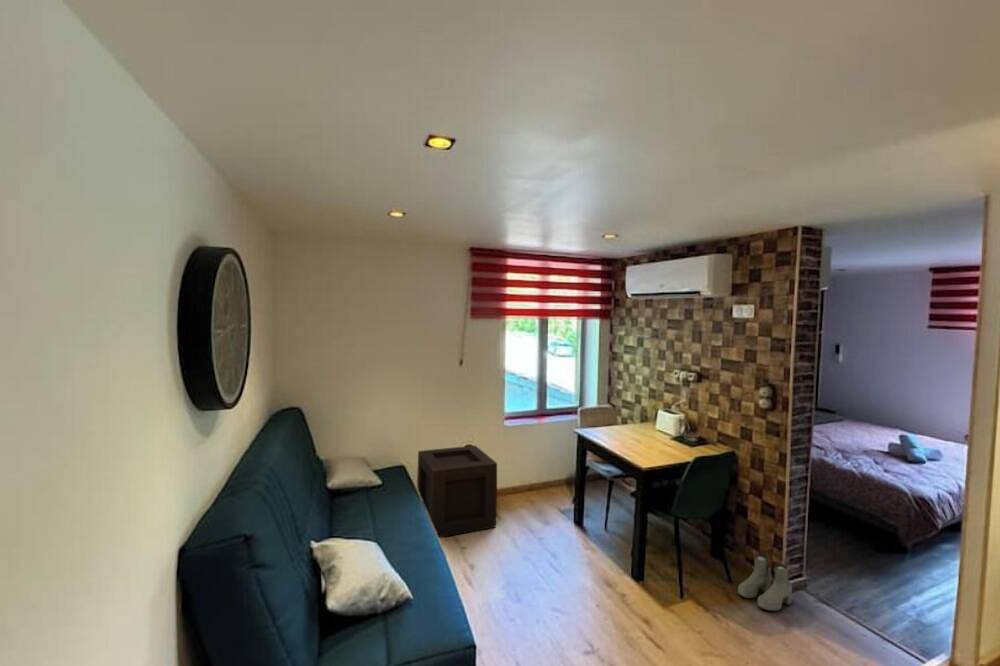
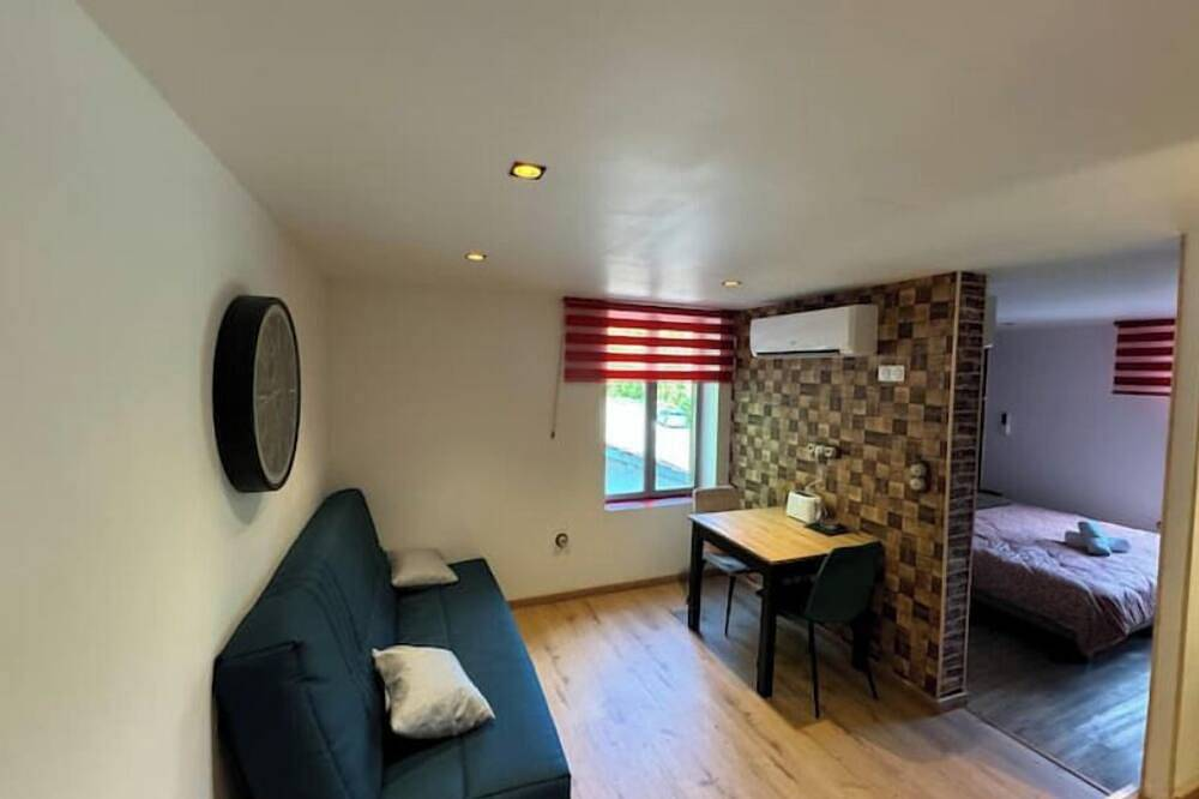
- wooden crate (455, 487)
- boots (765, 580)
